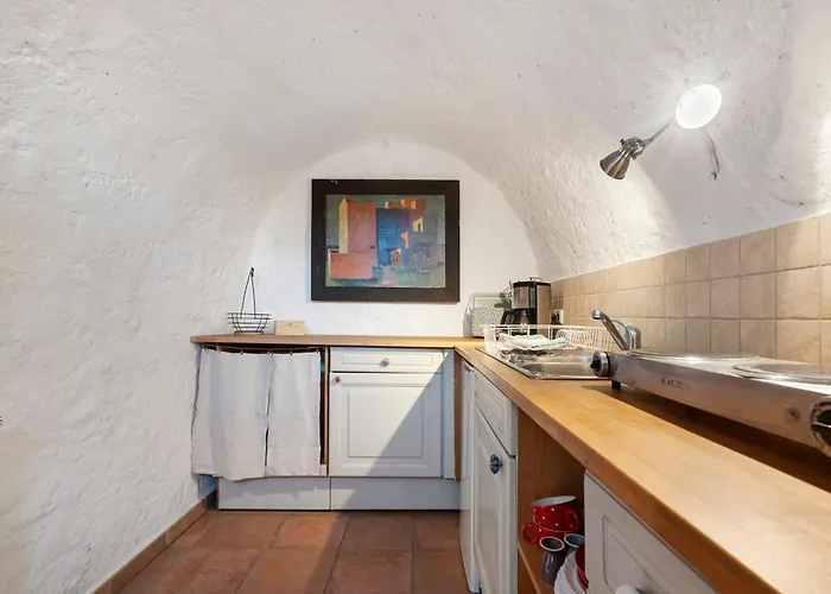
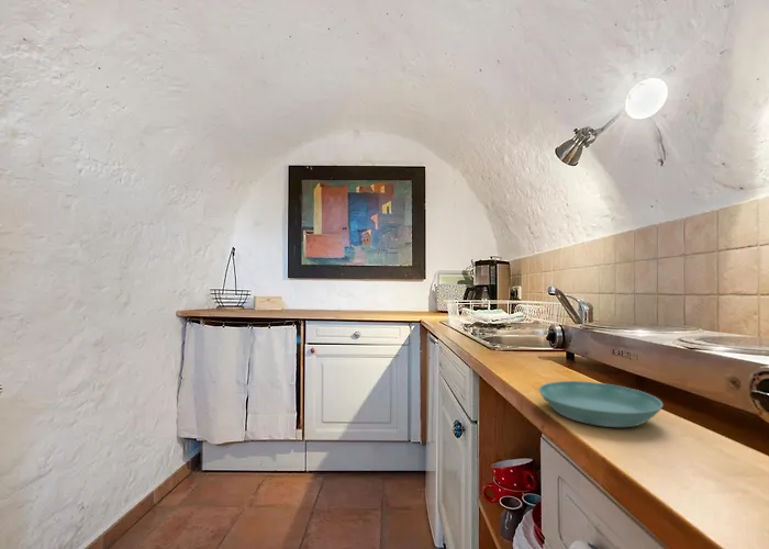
+ saucer (597, 403)
